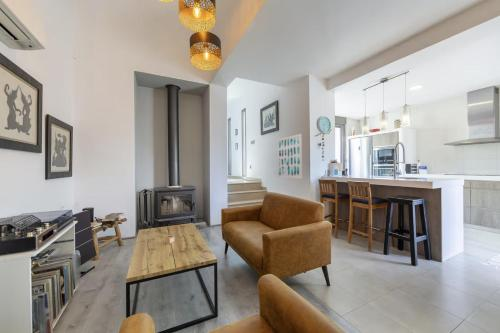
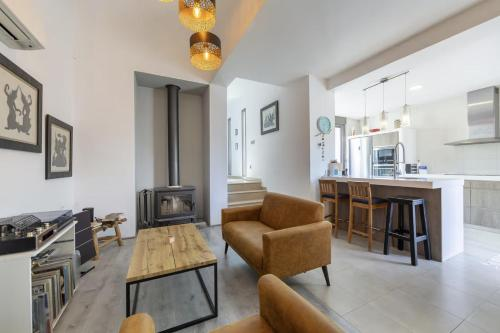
- wall art (288, 157)
